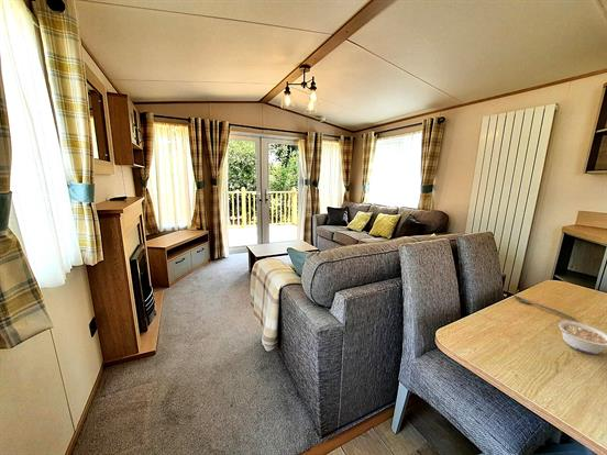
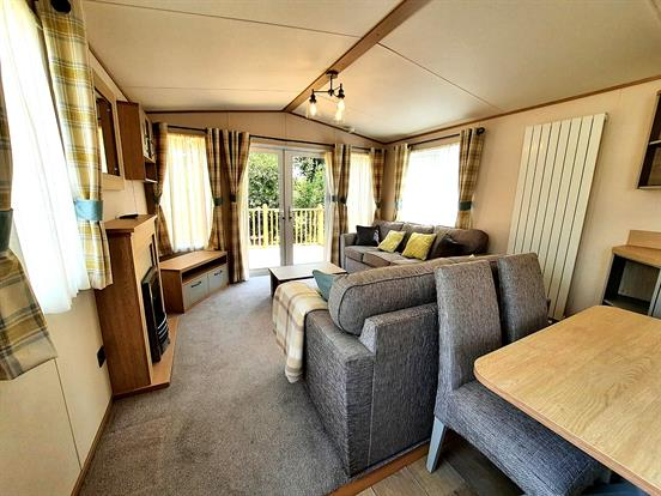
- legume (583, 337)
- spoon (541, 306)
